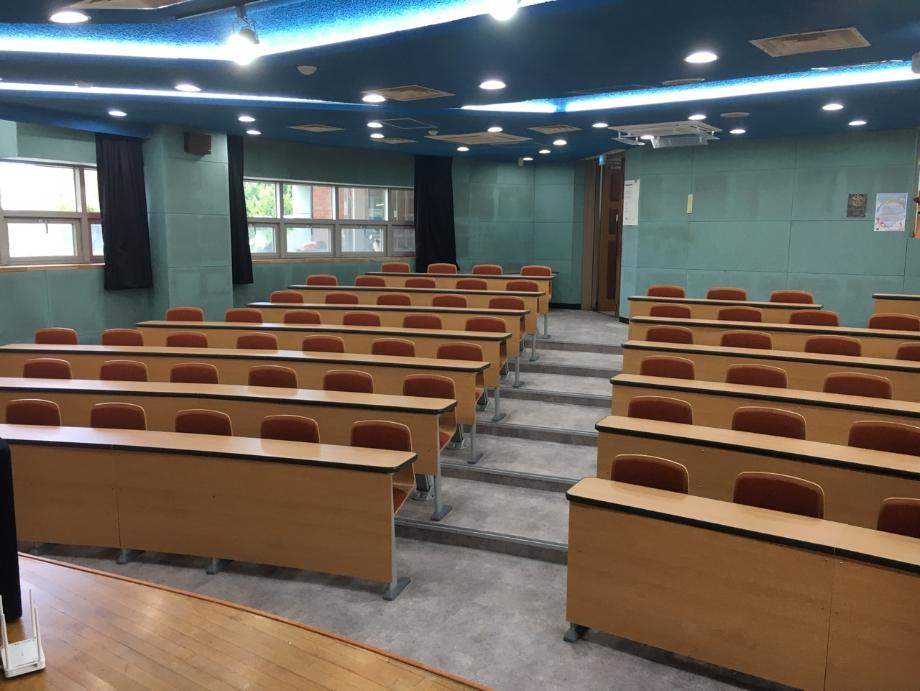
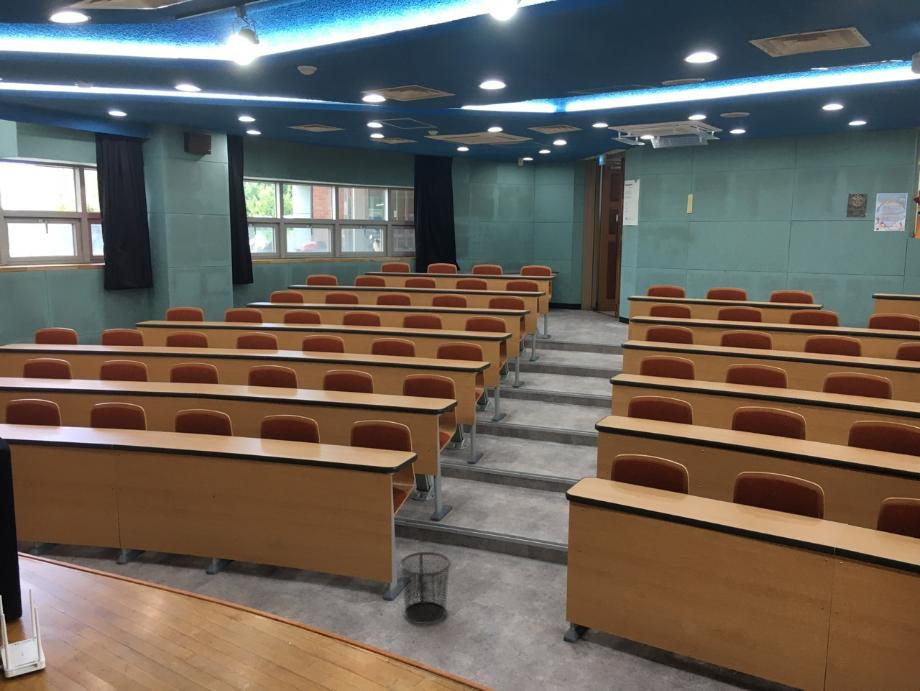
+ waste bin (425, 587)
